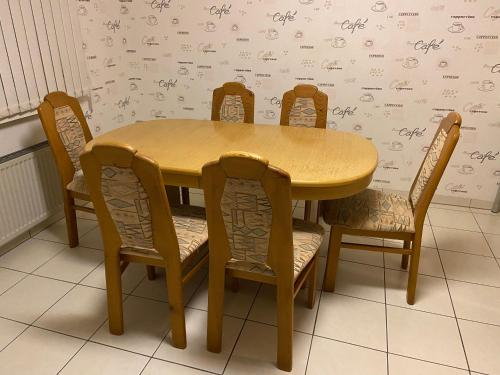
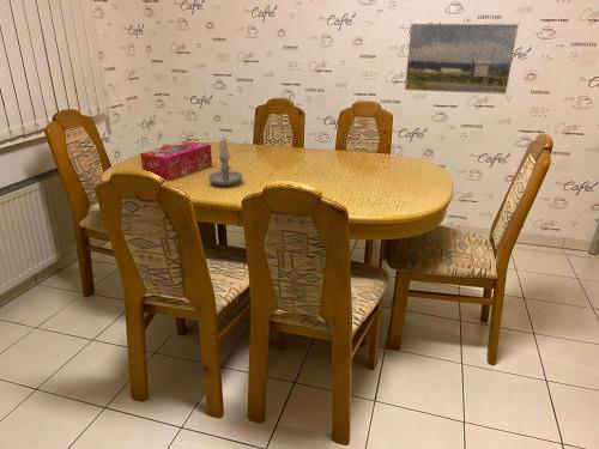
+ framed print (458, 59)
+ tissue box (177, 159)
+ candle (224, 159)
